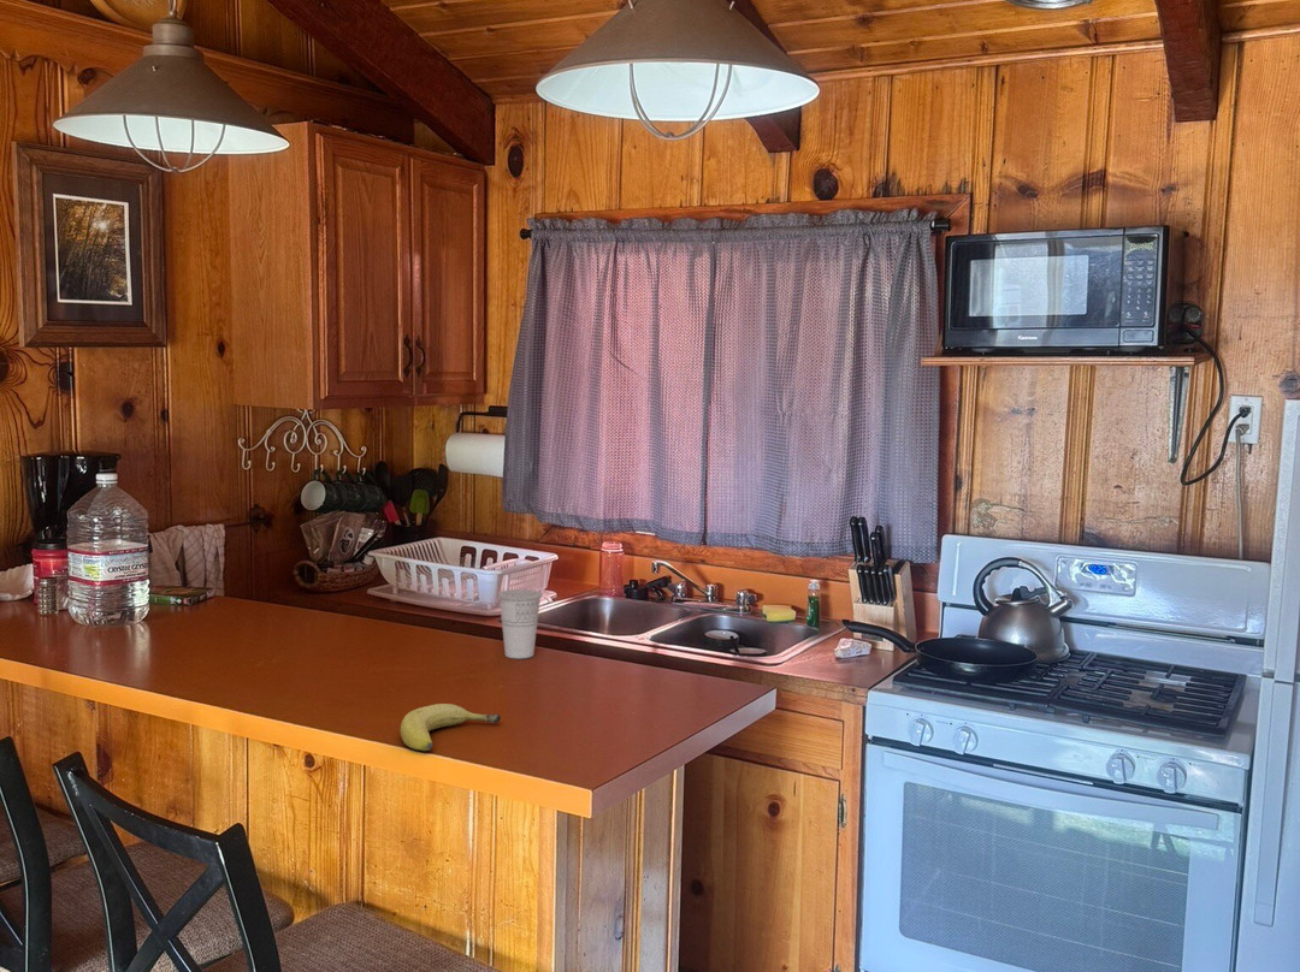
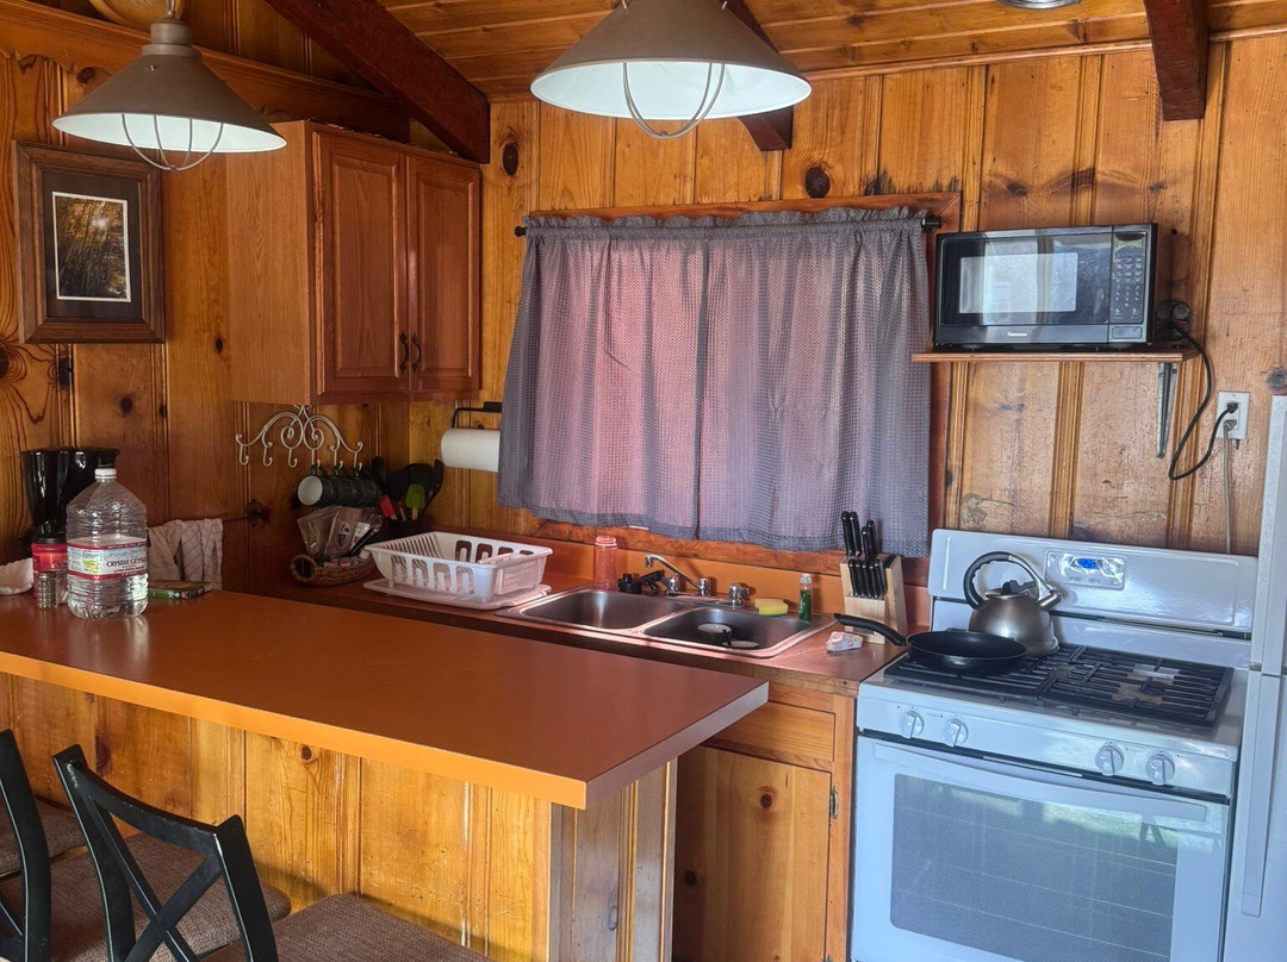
- cup (519, 623)
- fruit (441, 722)
